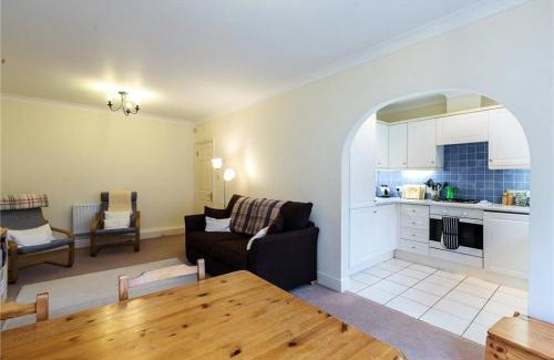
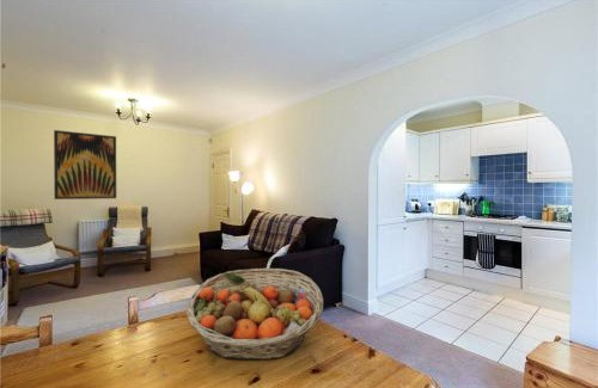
+ wall art (86, 166)
+ fruit basket (256, 308)
